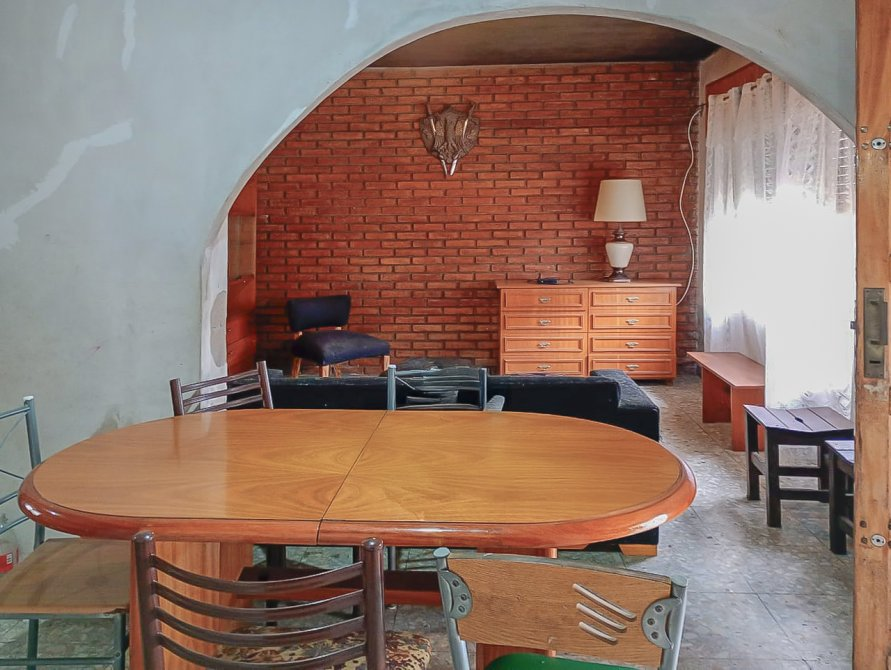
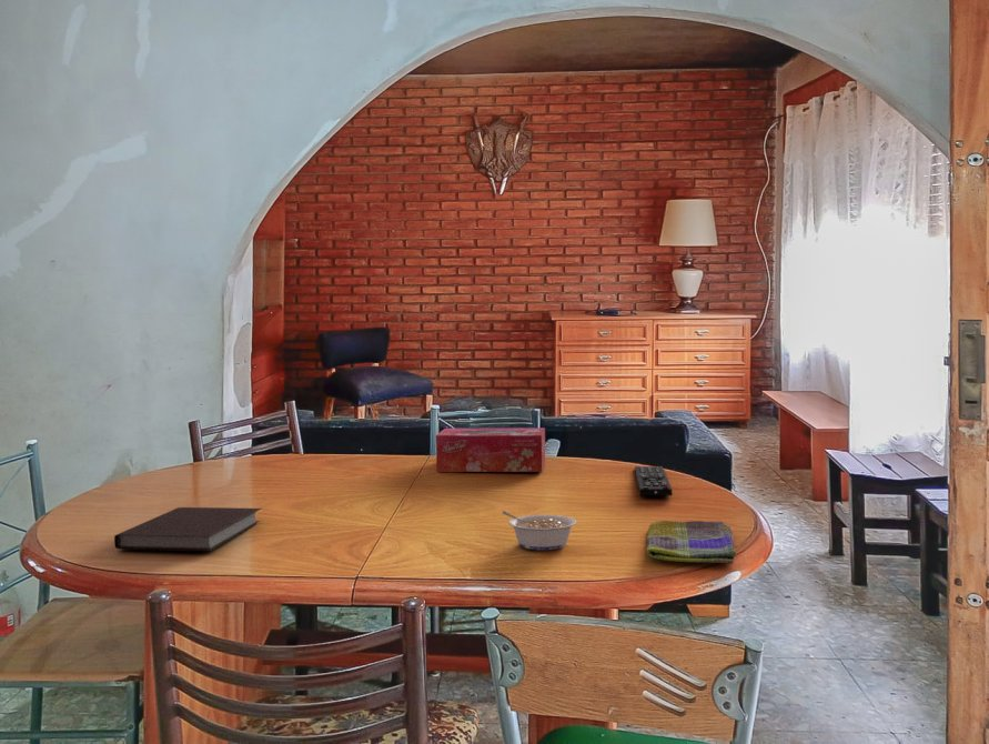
+ notebook (192, 527)
+ dish towel (689, 540)
+ tissue box (492, 449)
+ legume (539, 531)
+ remote control (652, 479)
